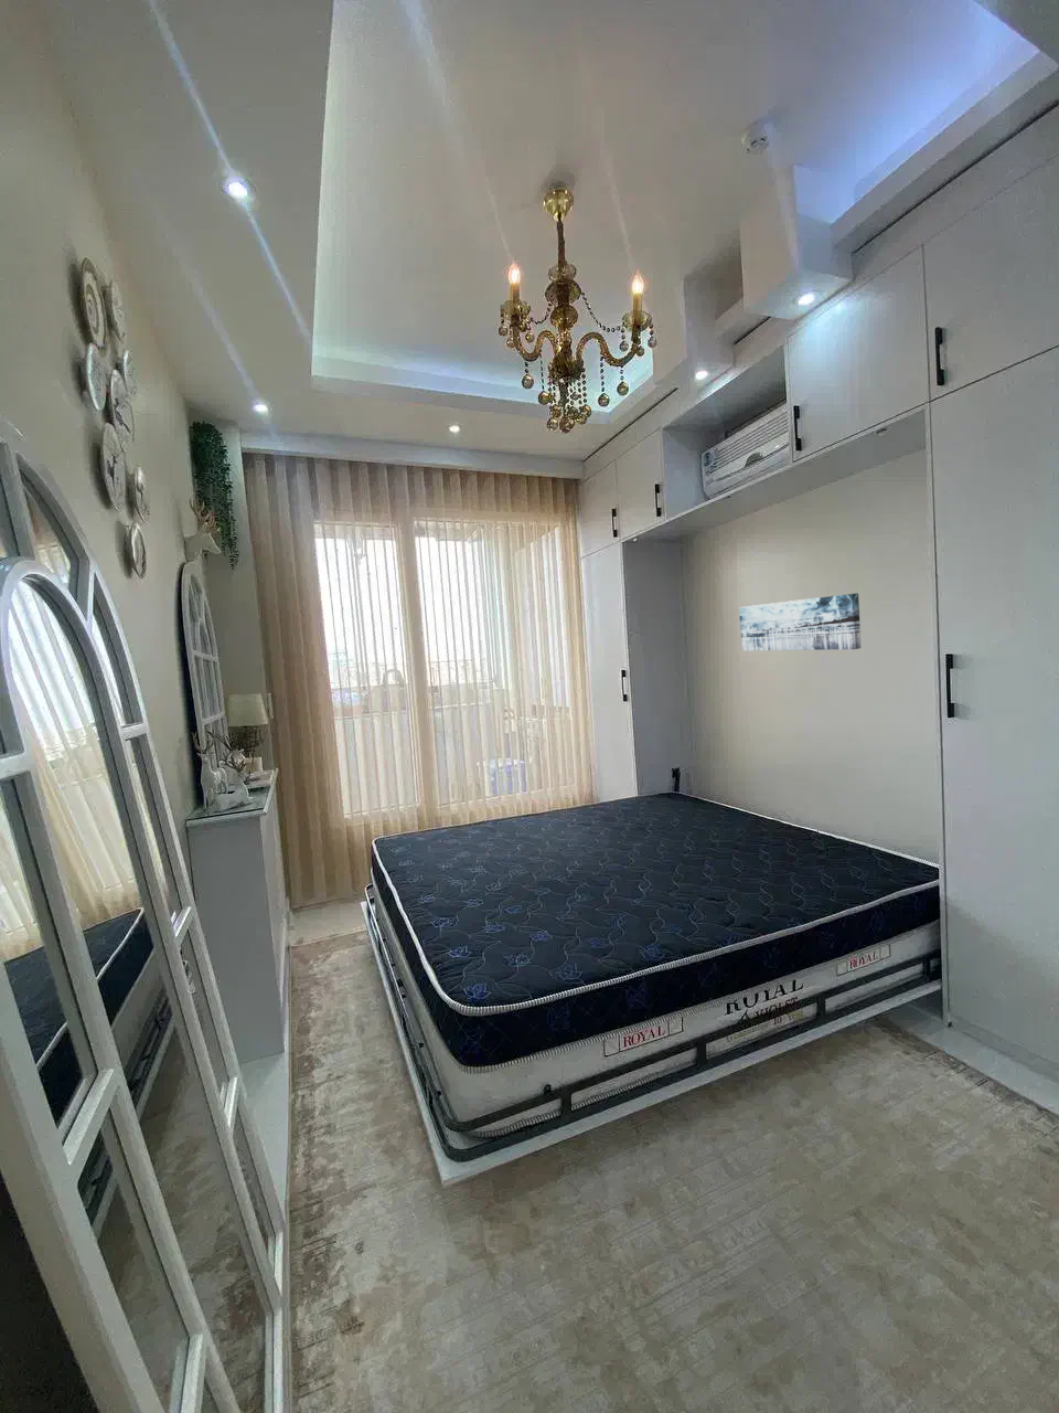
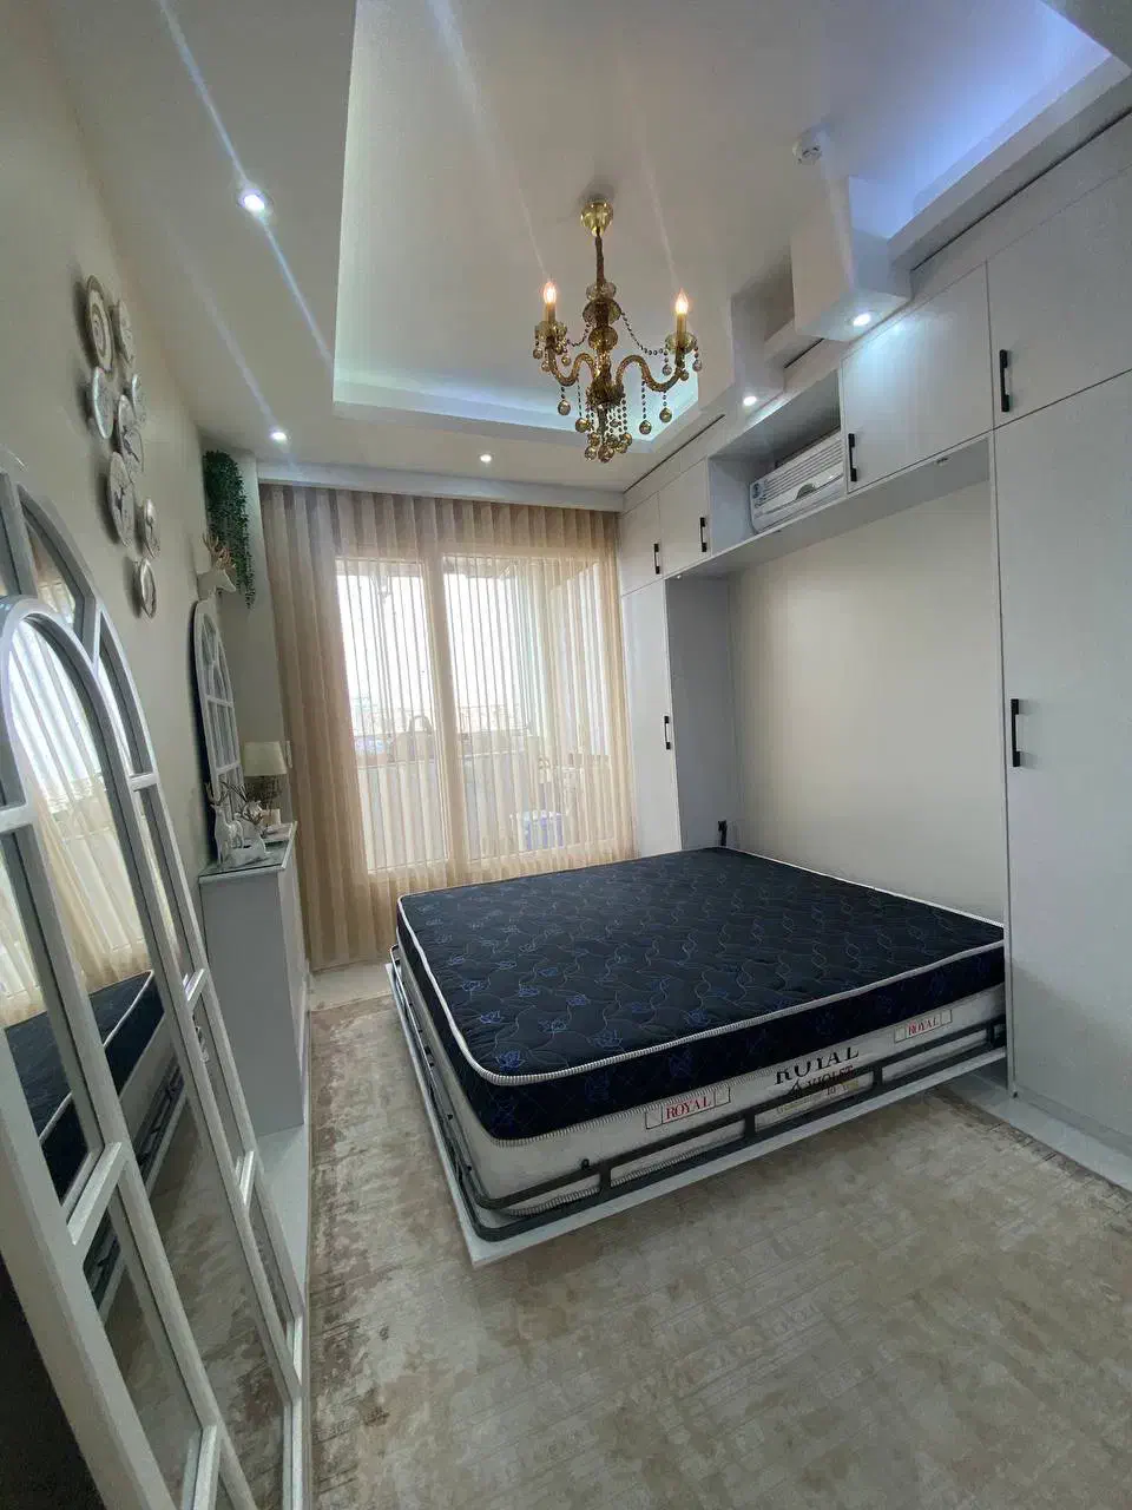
- wall art (793, 625)
